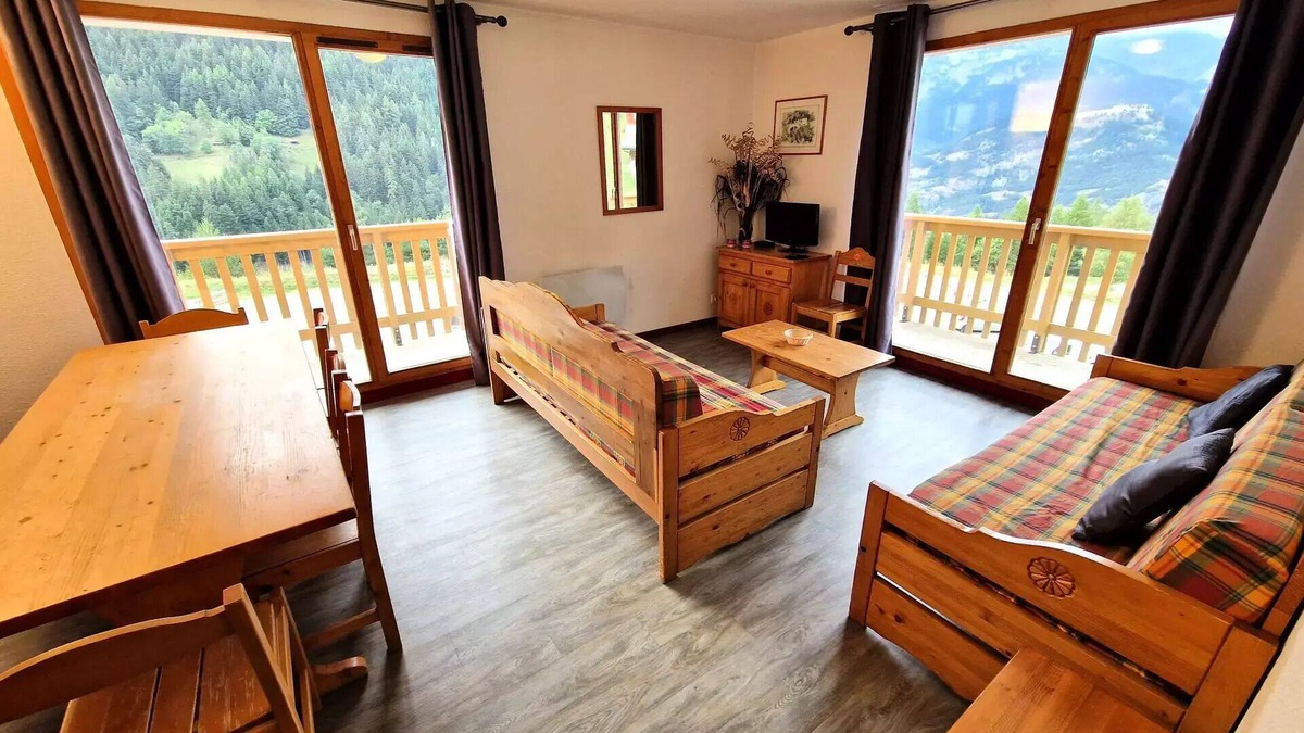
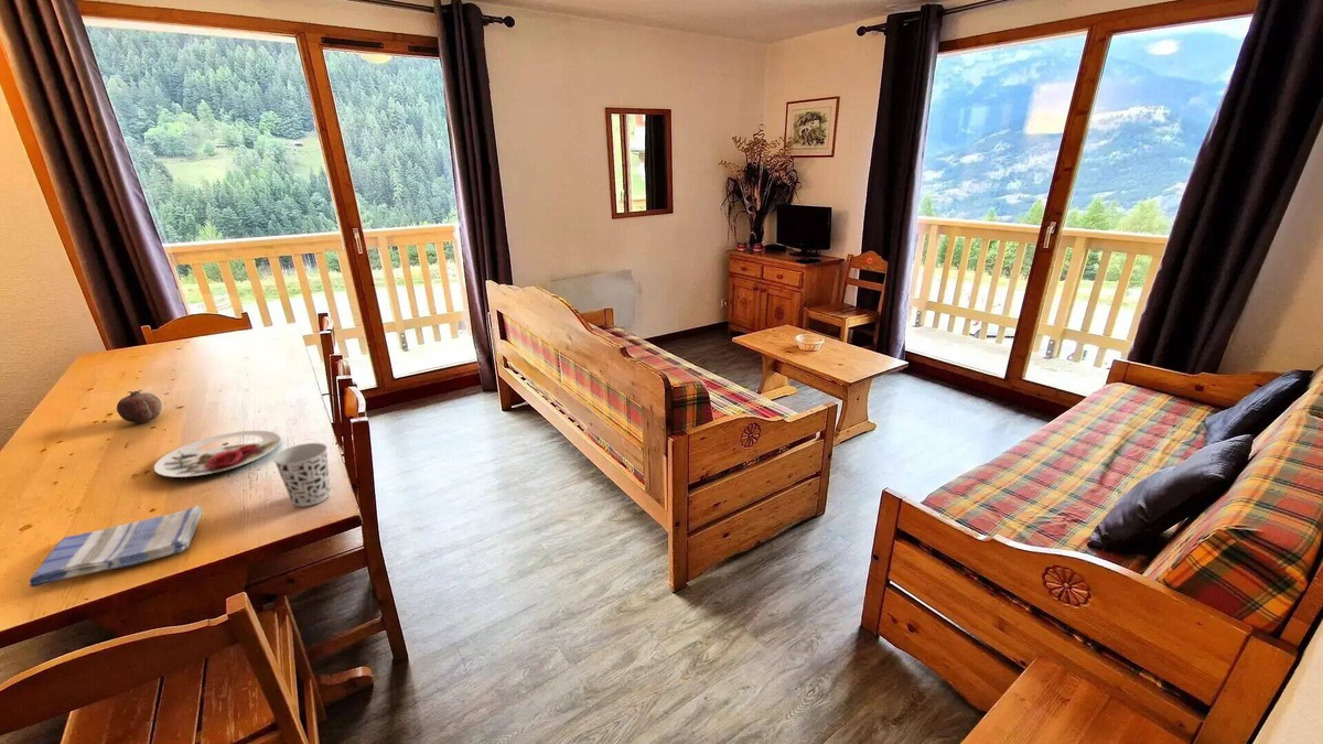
+ dish towel (125, 541)
+ cup (305, 475)
+ fruit (139, 406)
+ plate (219, 451)
